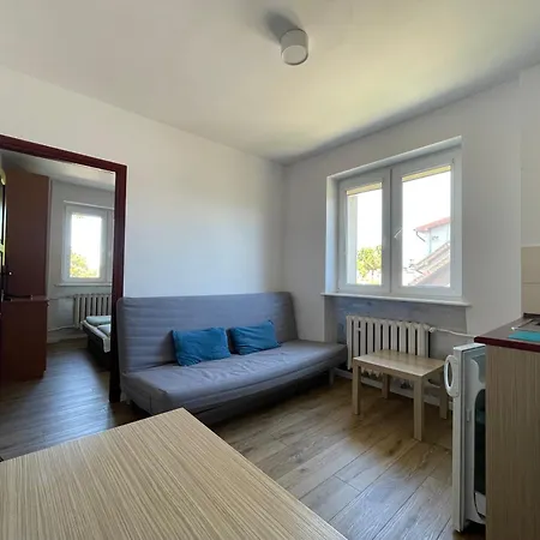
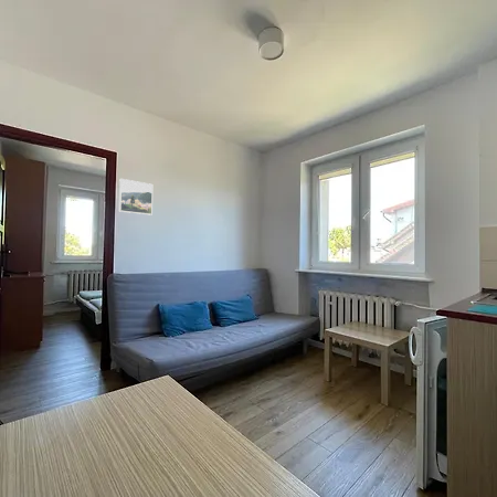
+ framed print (136, 197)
